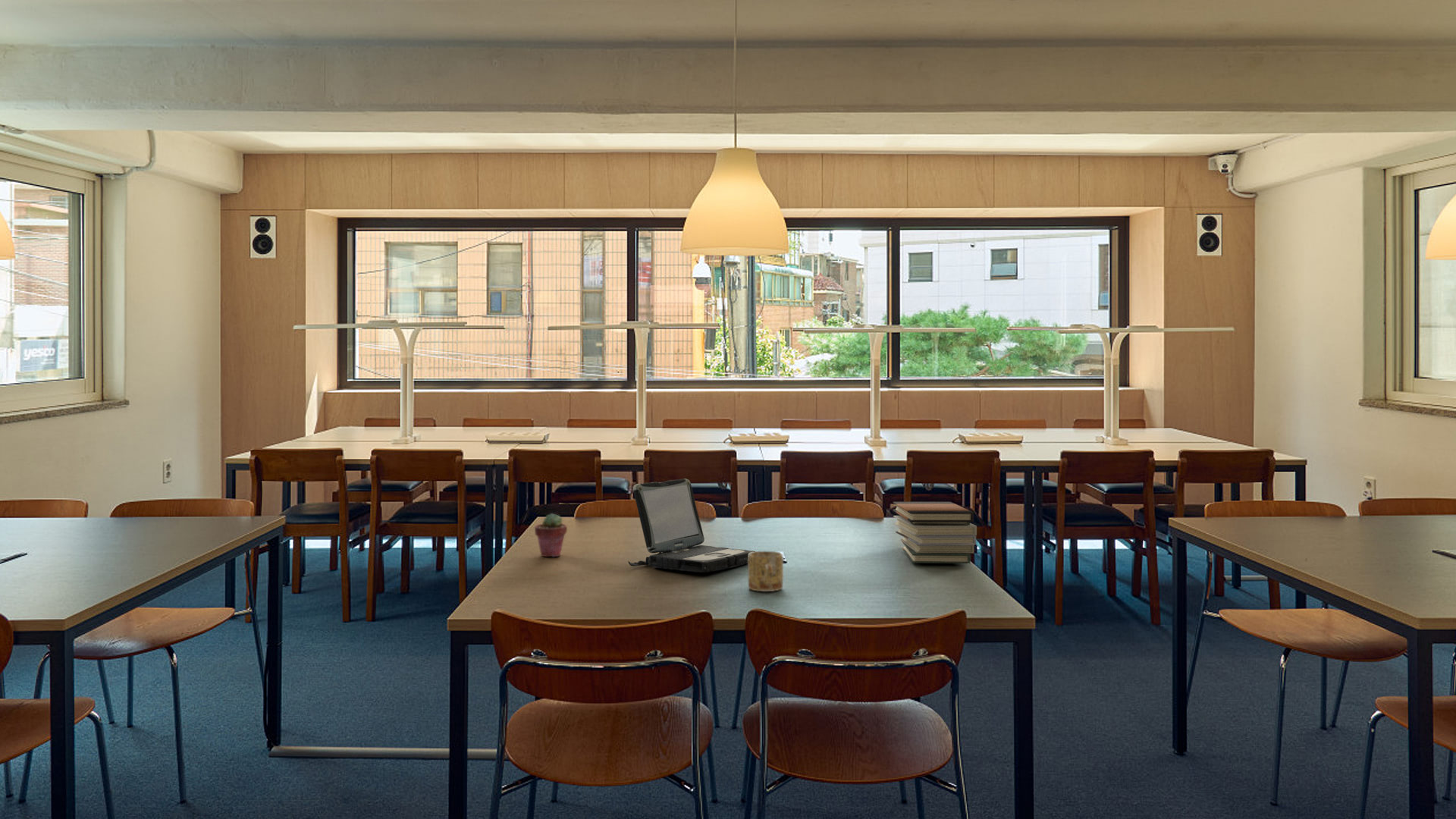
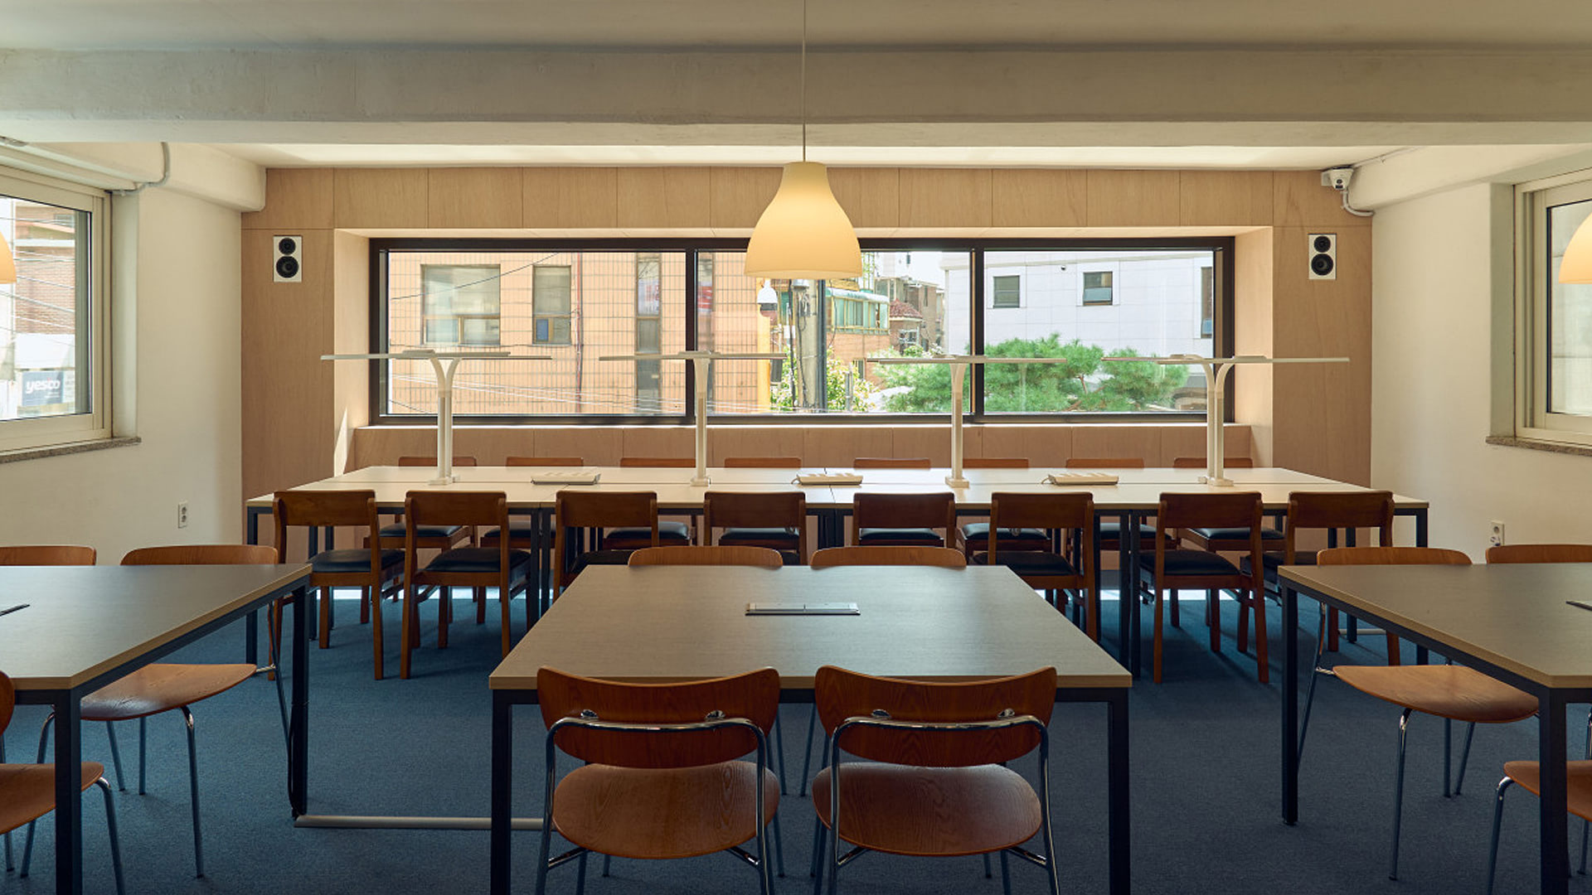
- potted succulent (551, 534)
- mug (767, 572)
- book stack (933, 531)
- laptop (692, 523)
